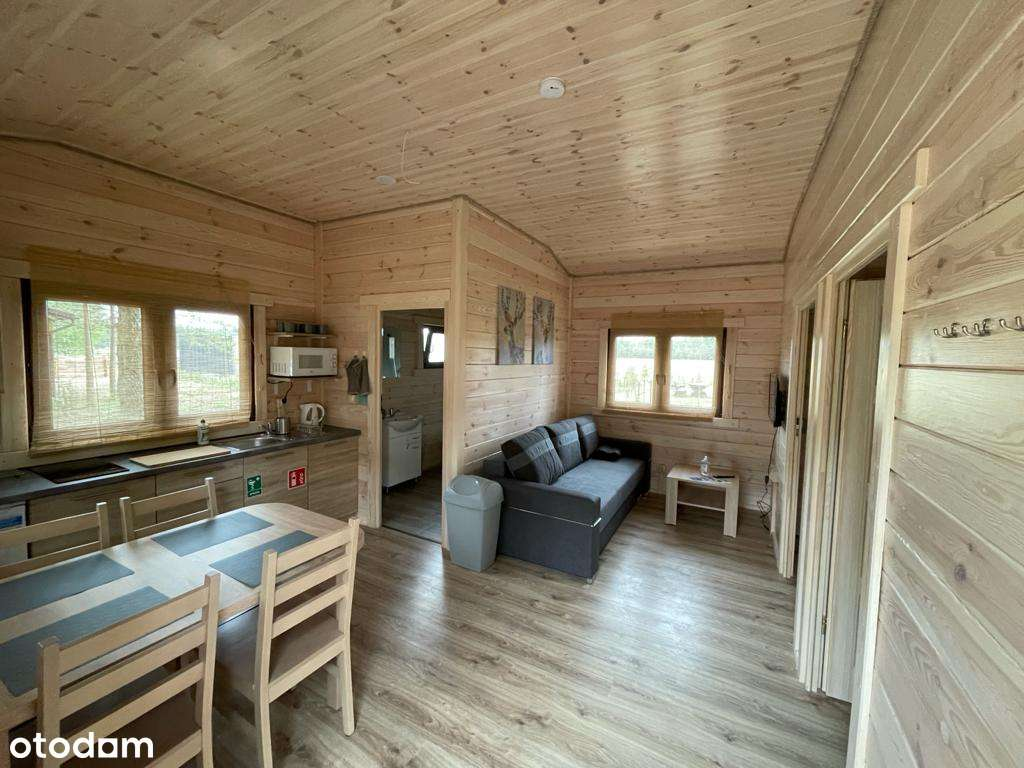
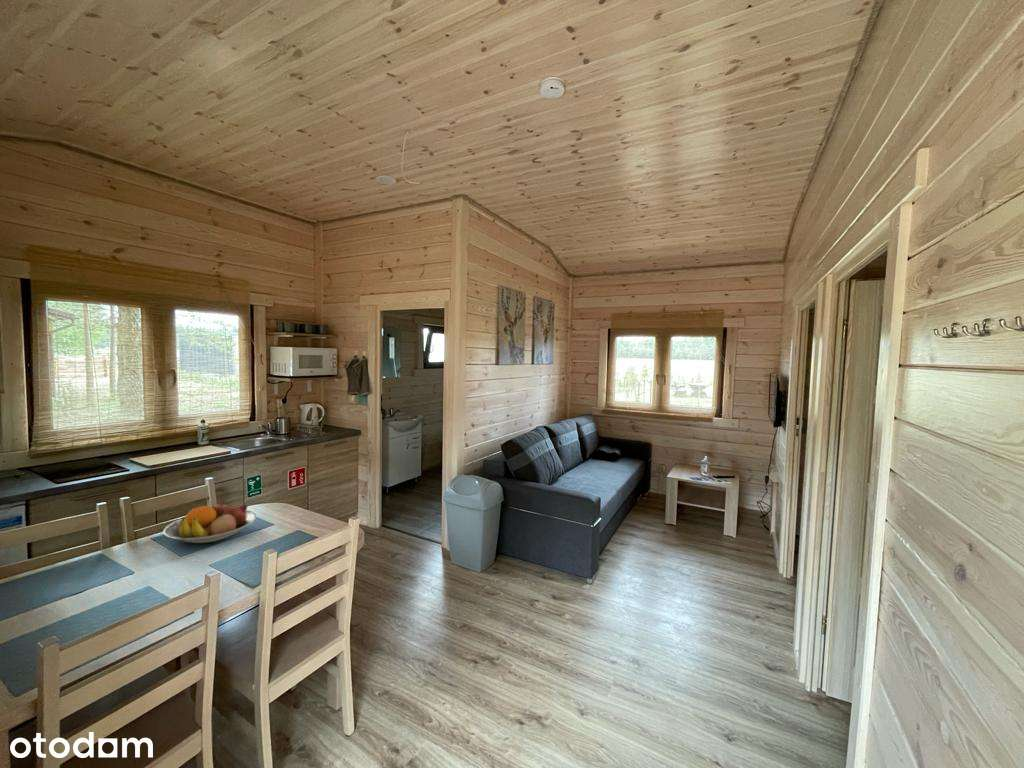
+ fruit bowl (212, 519)
